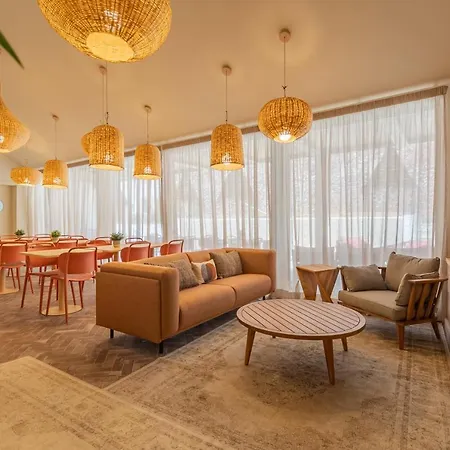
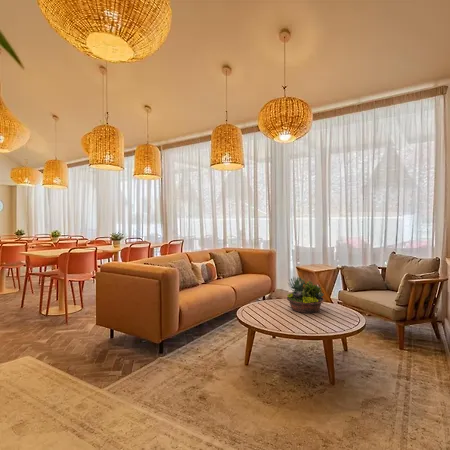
+ succulent planter (305, 293)
